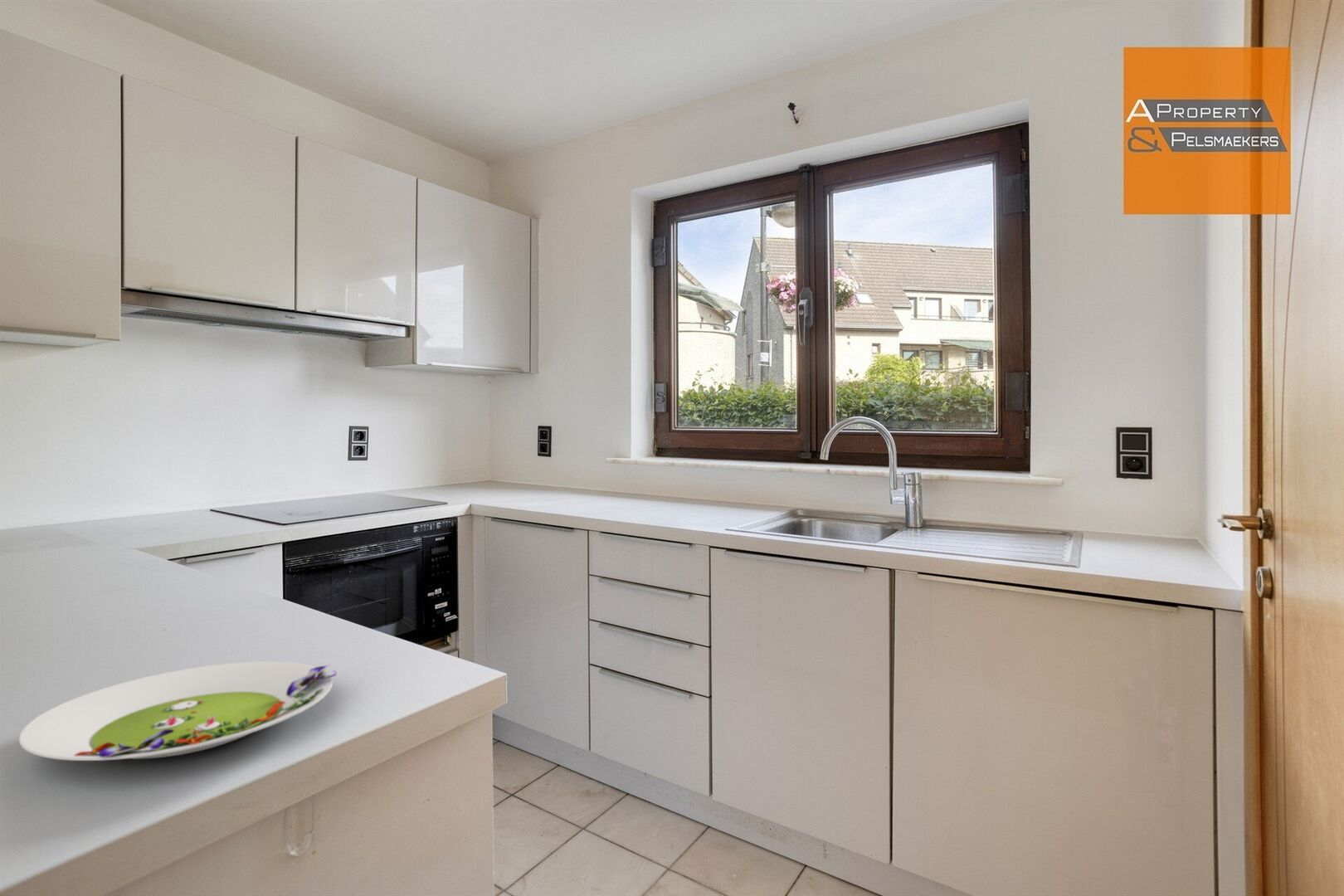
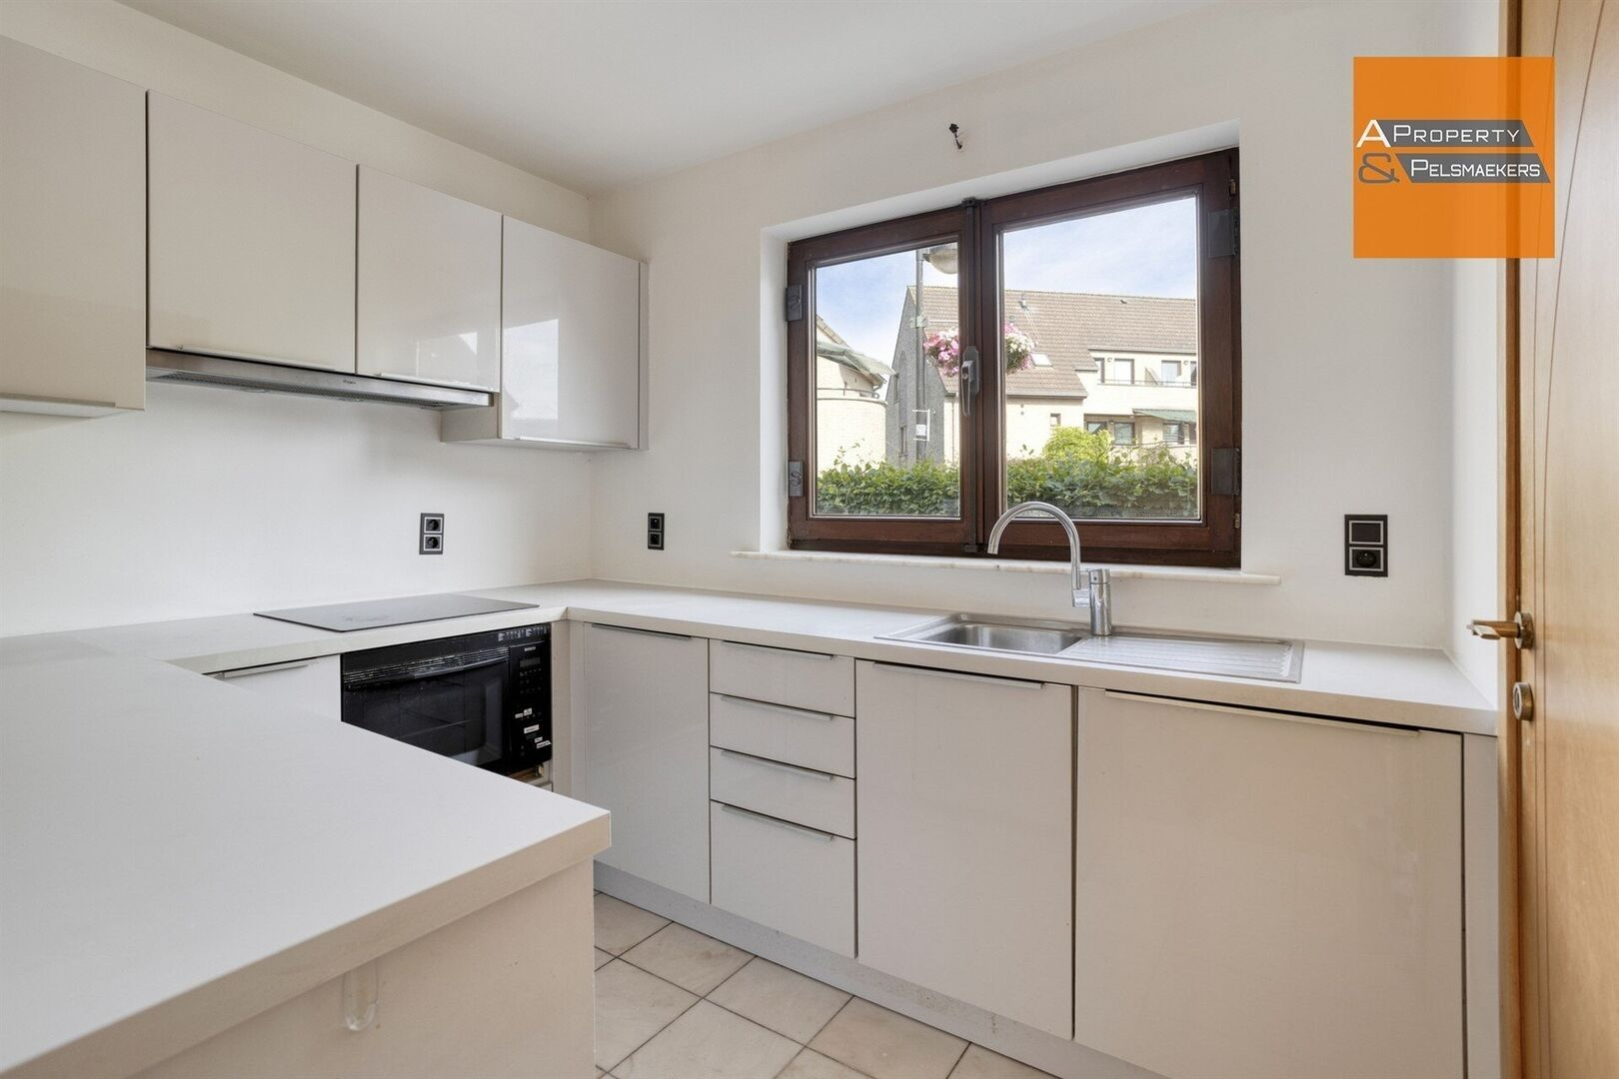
- salad plate (192, 709)
